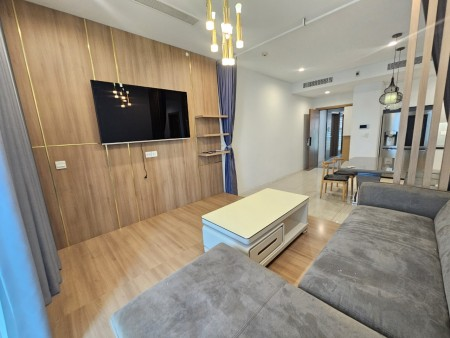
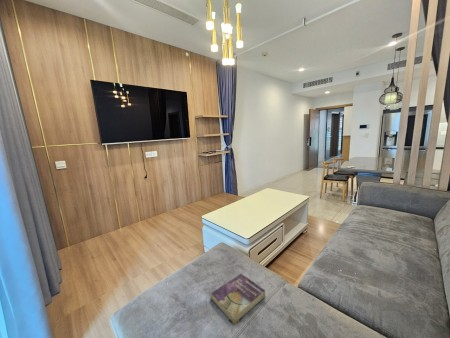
+ book (237, 294)
